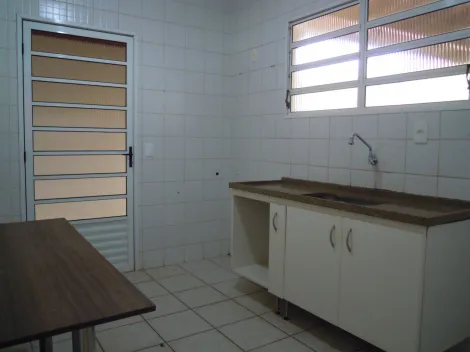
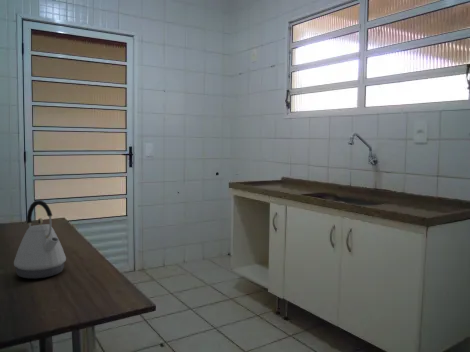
+ kettle (41, 237)
